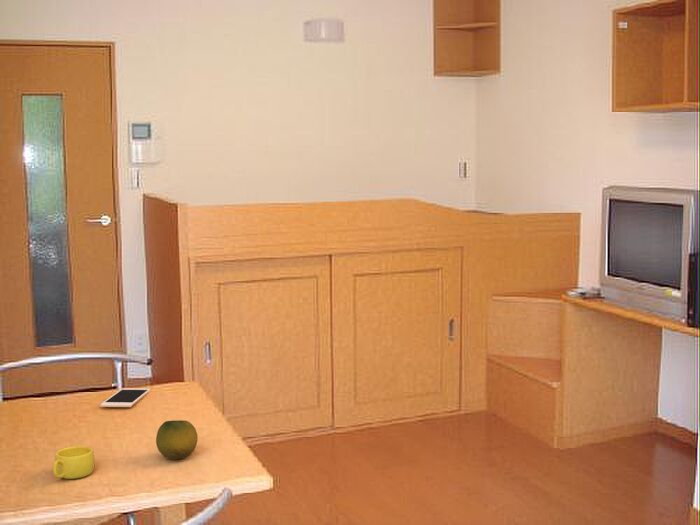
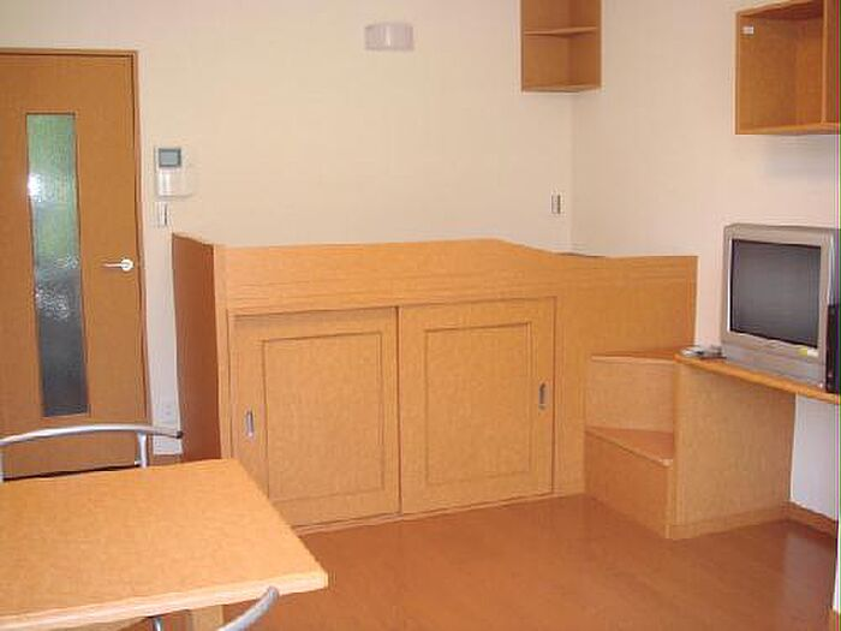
- cell phone (126, 397)
- fruit (176, 438)
- cup (70, 464)
